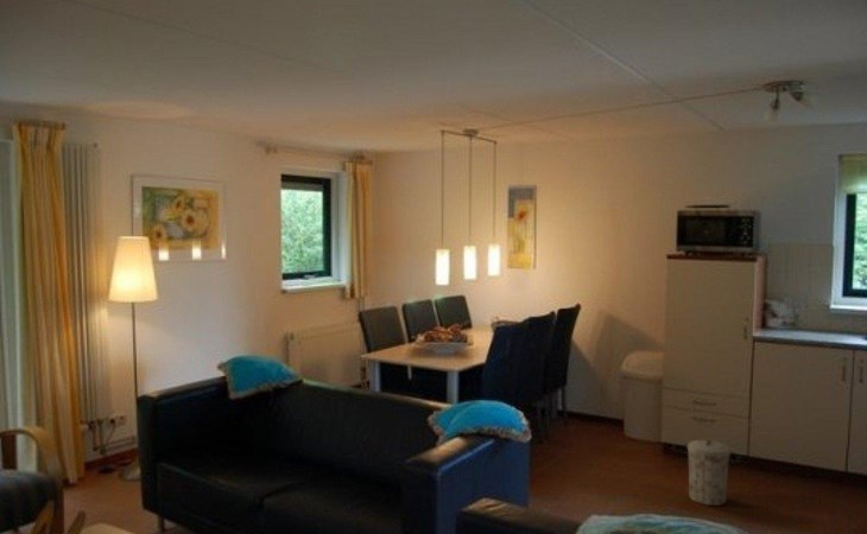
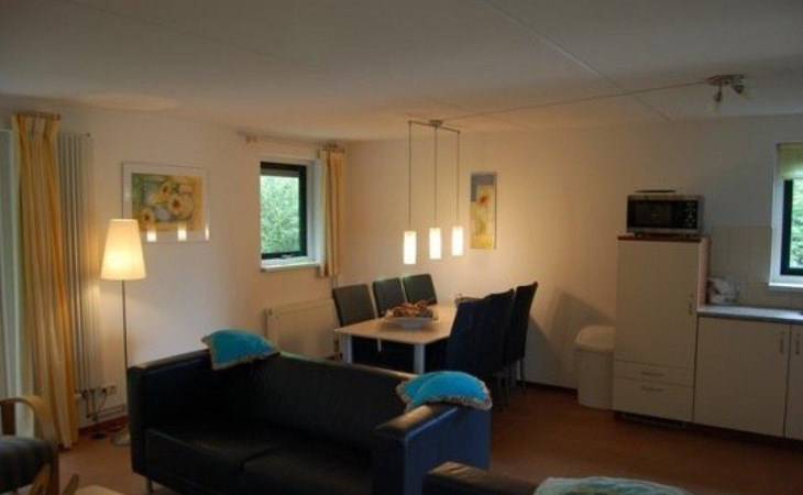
- trash can (708, 470)
